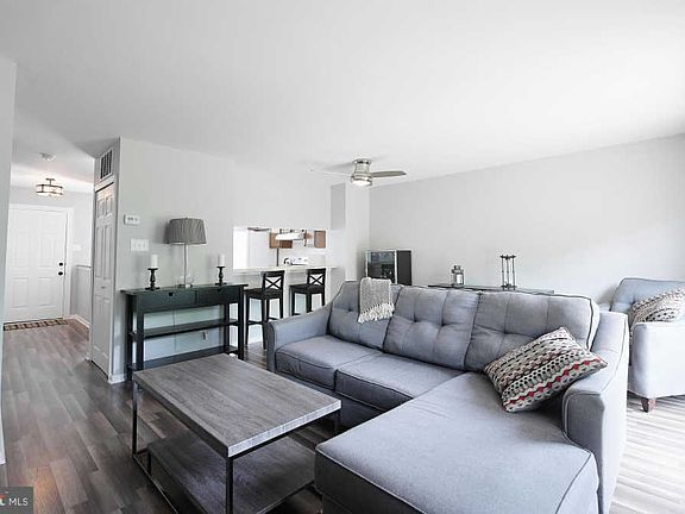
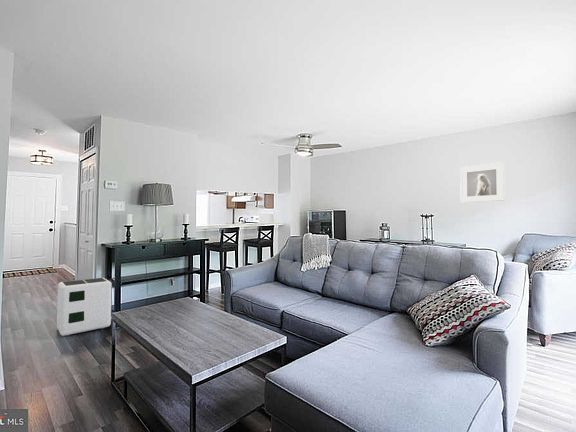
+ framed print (481, 183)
+ air purifier (84, 305)
